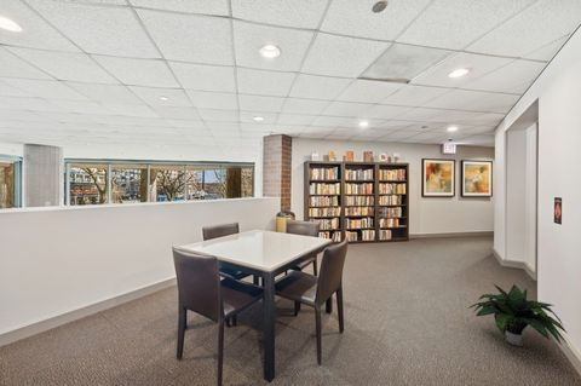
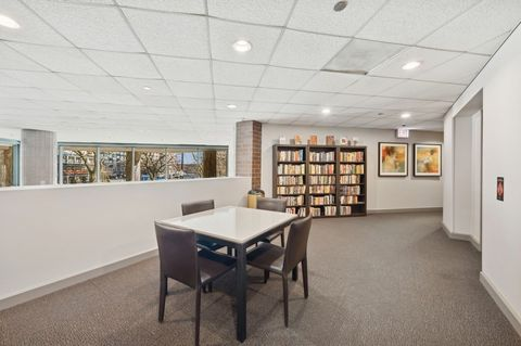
- potted plant (513, 313)
